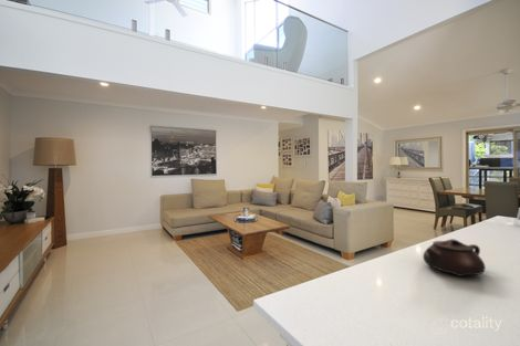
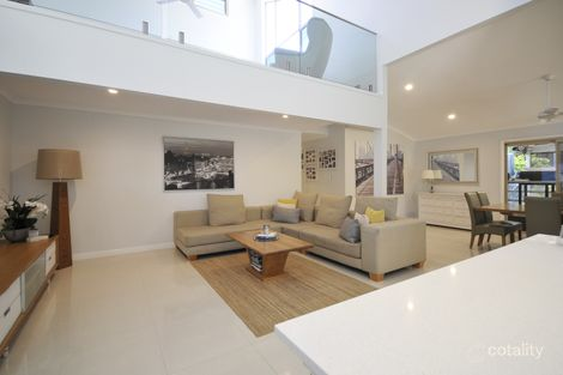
- teapot (454, 254)
